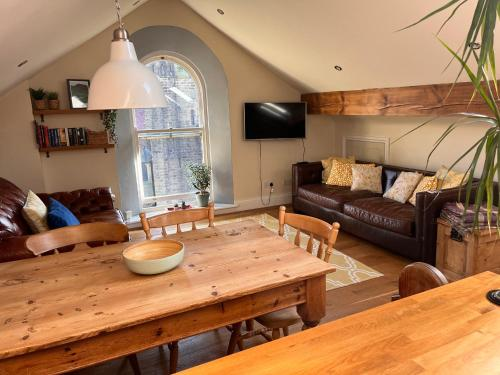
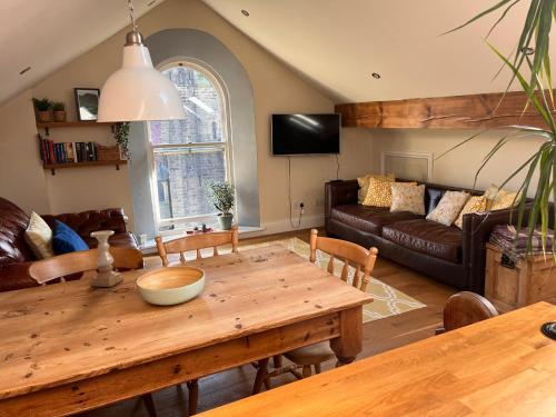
+ candle holder (105, 257)
